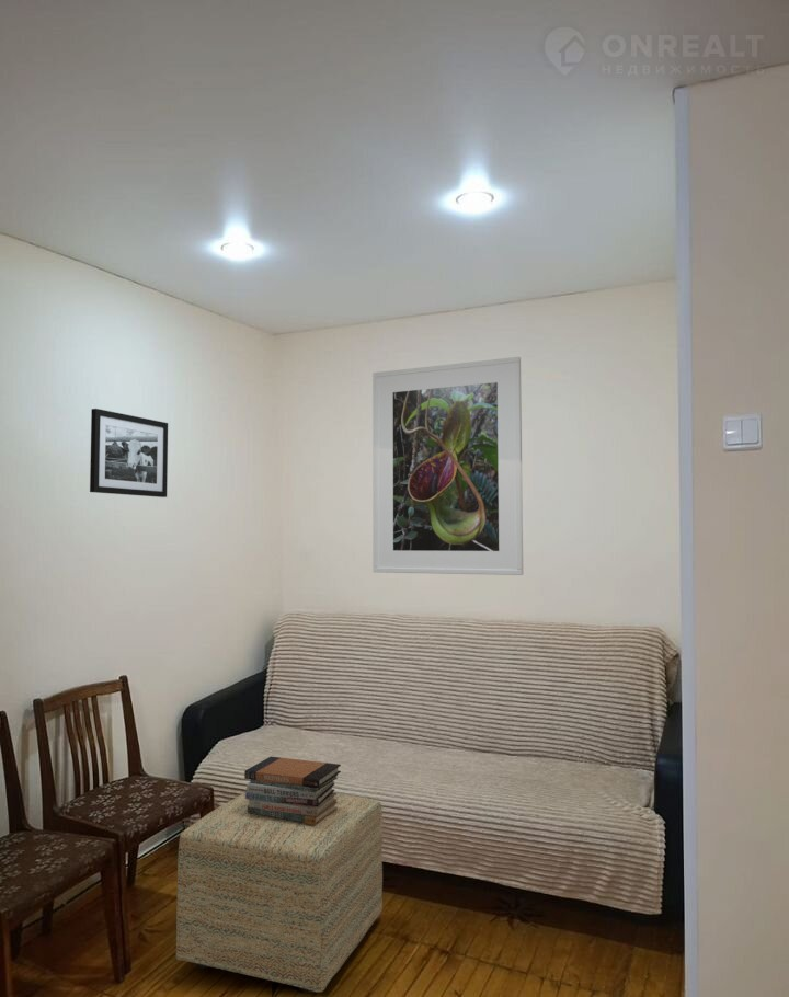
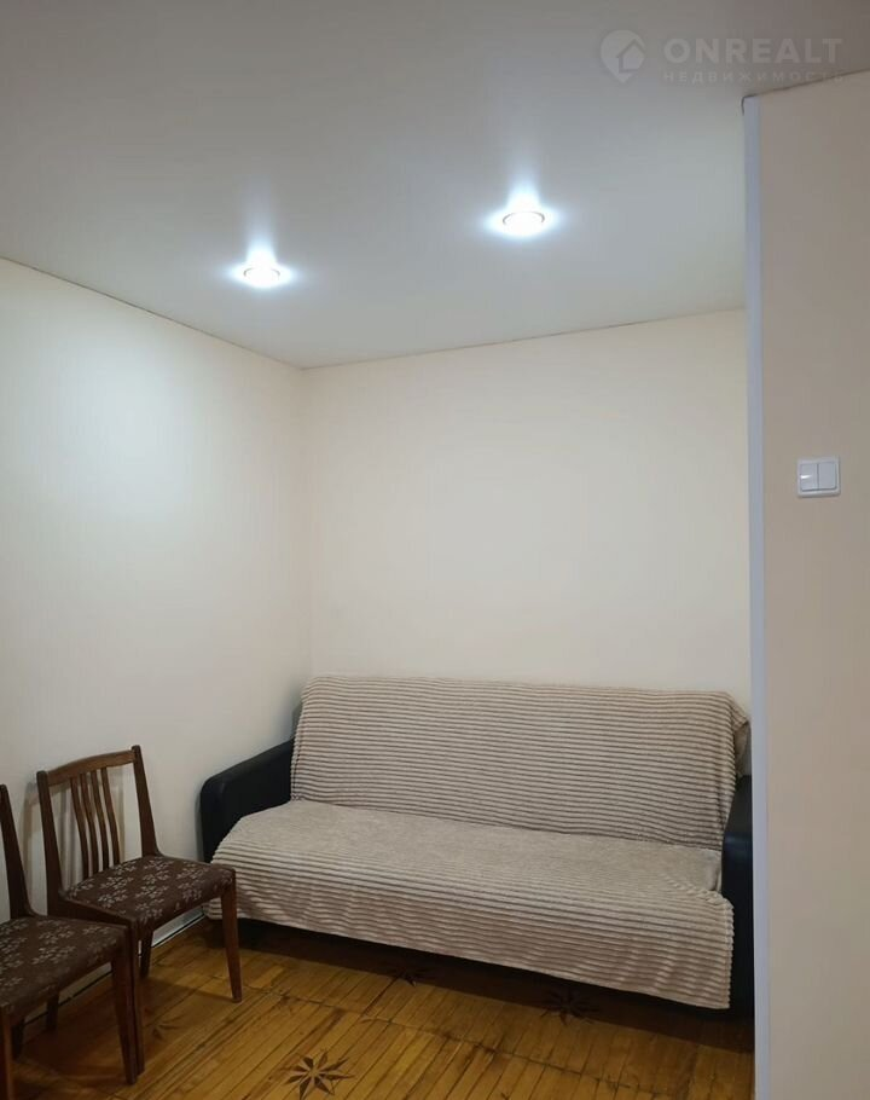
- book stack (291, 788)
- picture frame (130, 455)
- ottoman (285, 875)
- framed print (444, 468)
